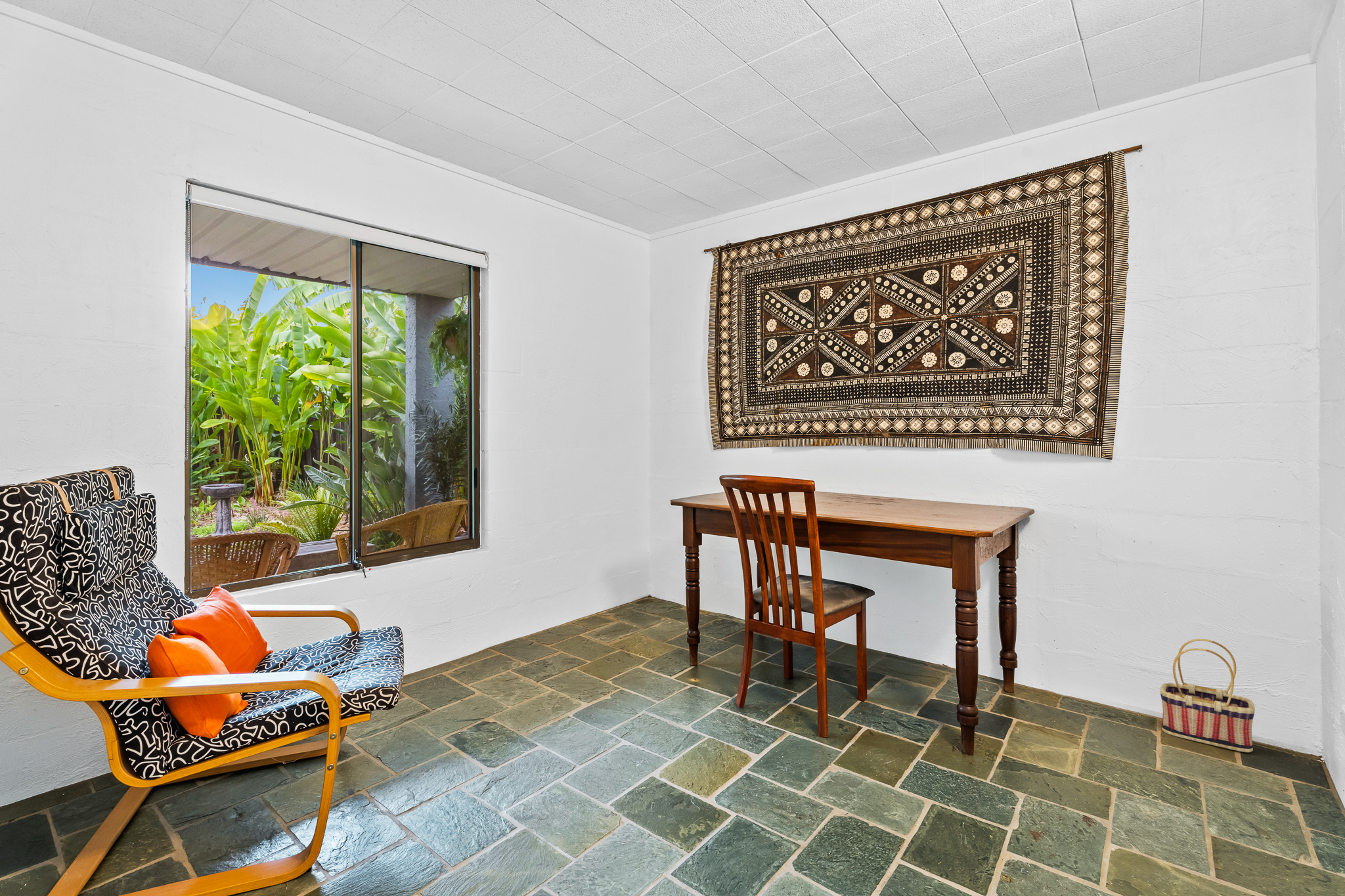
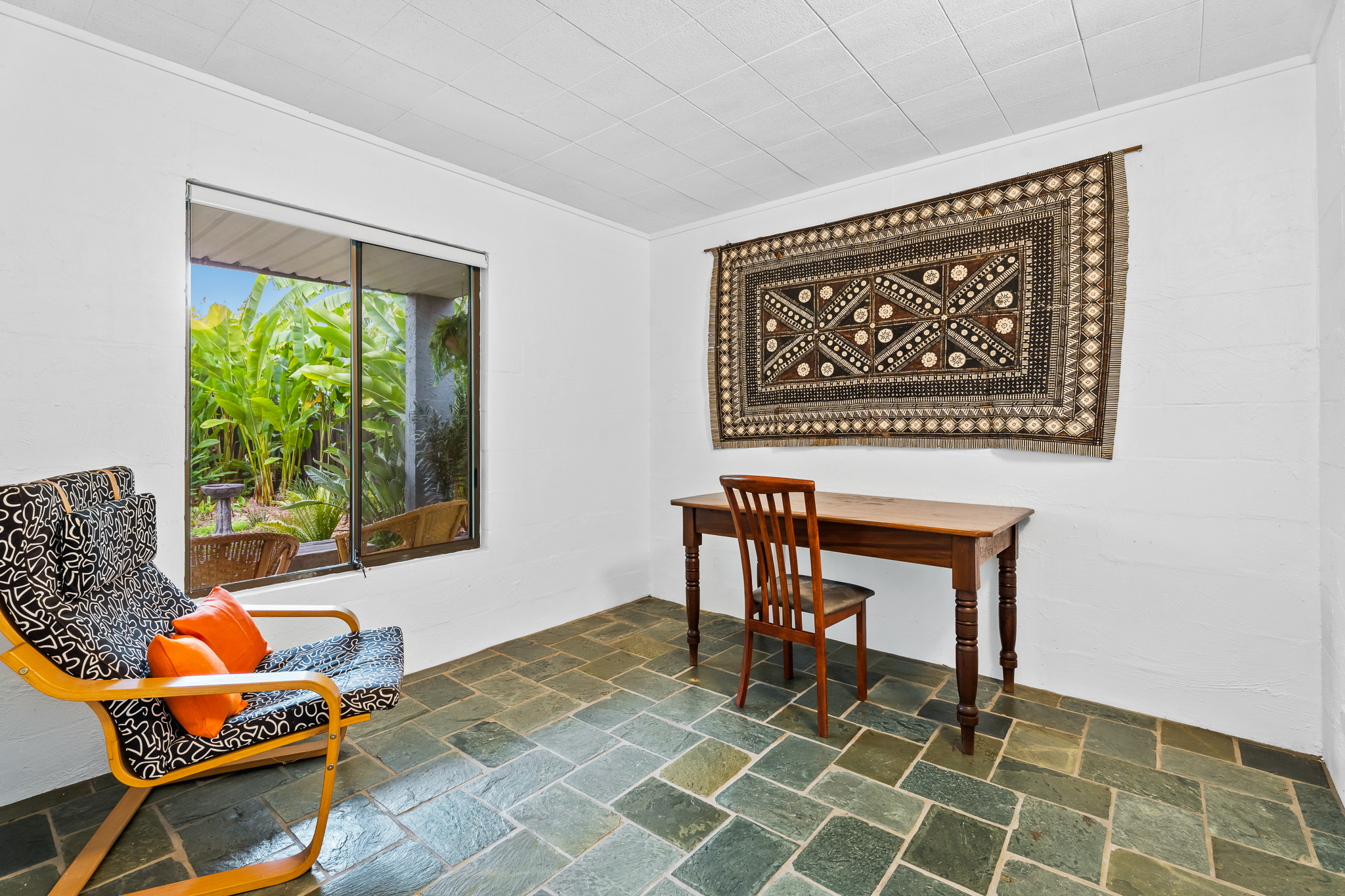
- basket (1206, 691)
